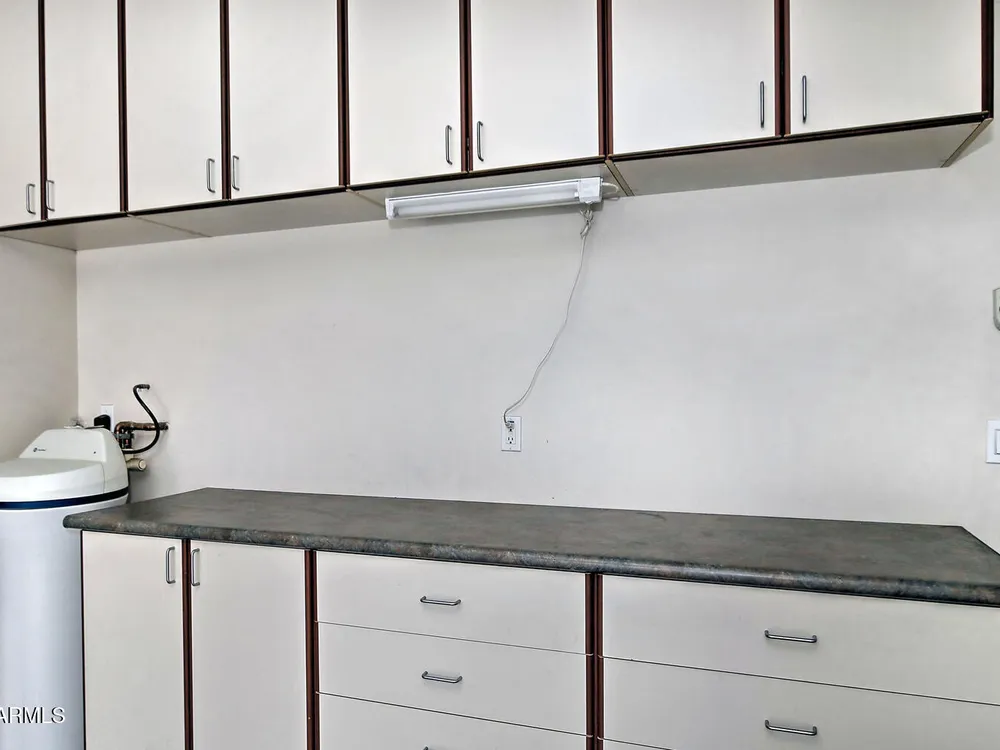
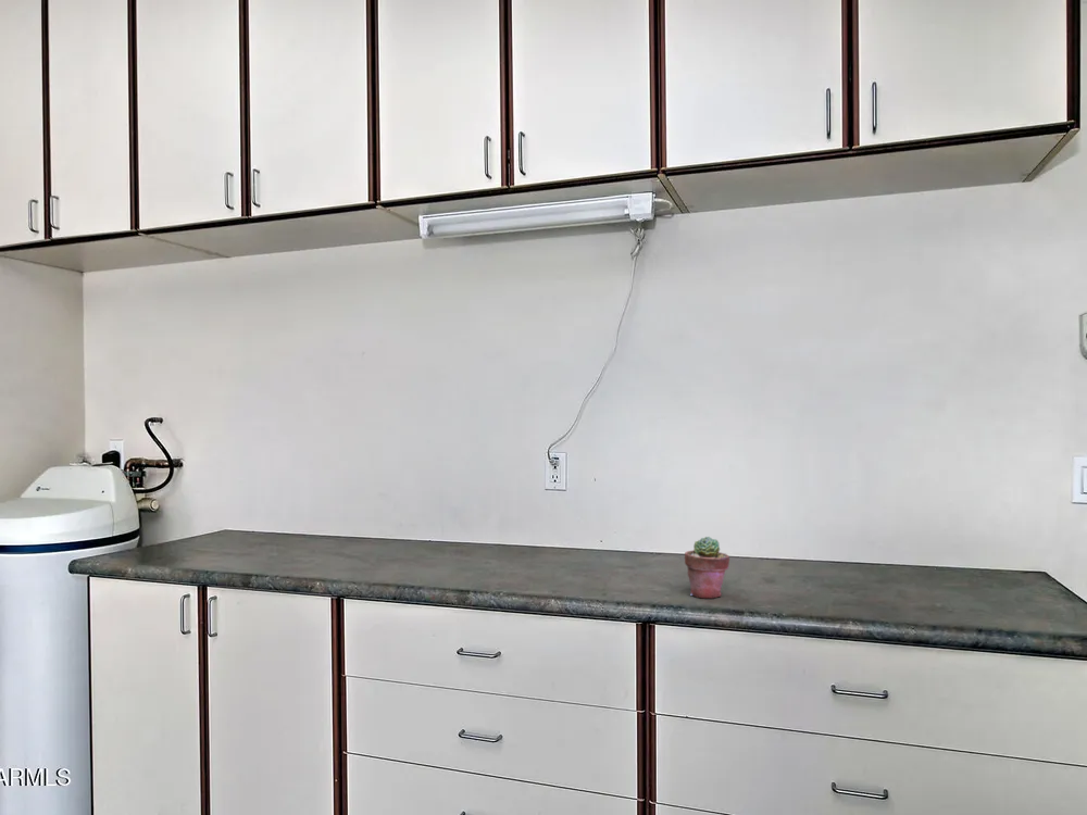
+ potted succulent (707, 565)
